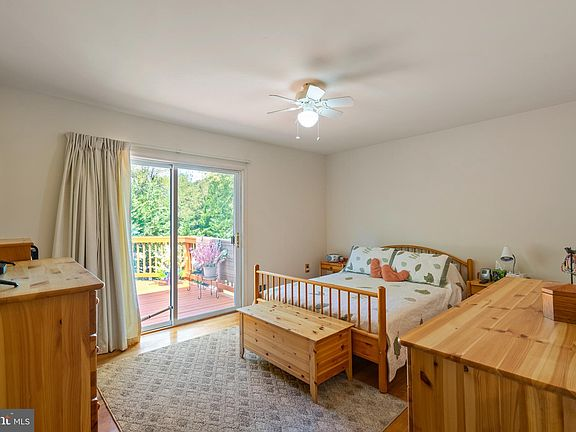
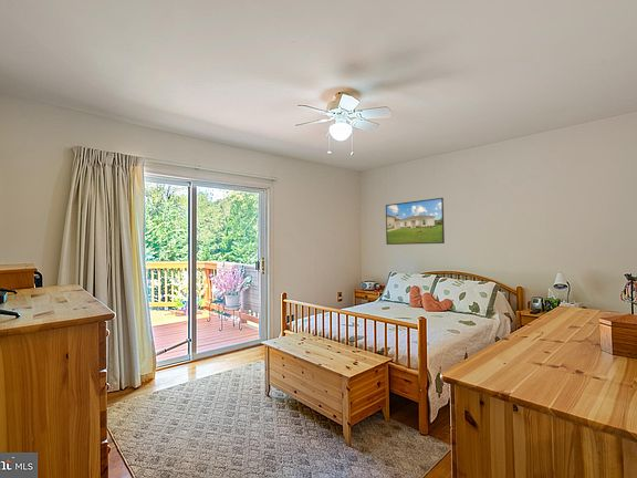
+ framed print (413, 222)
